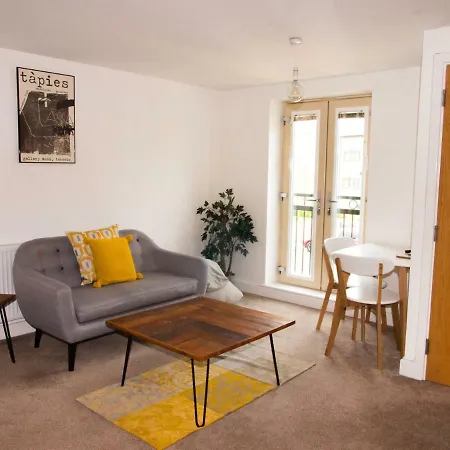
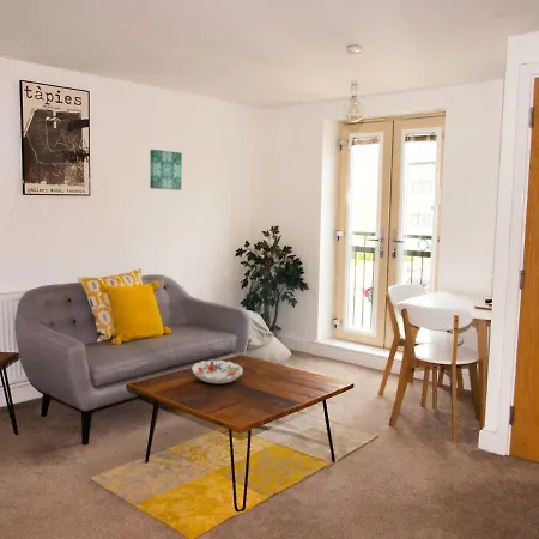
+ wall art (165, 170)
+ decorative bowl (217, 373)
